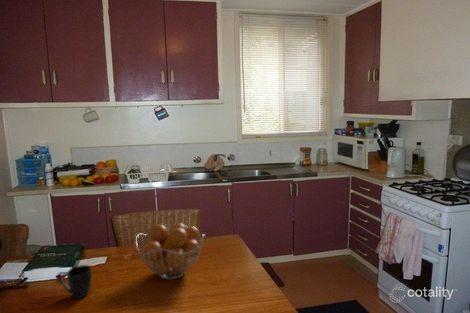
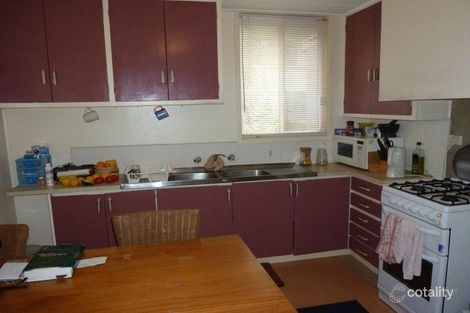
- mug (75, 282)
- fruit basket (171, 249)
